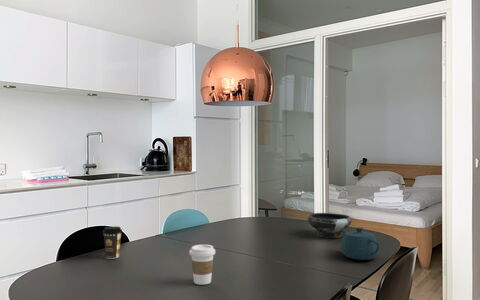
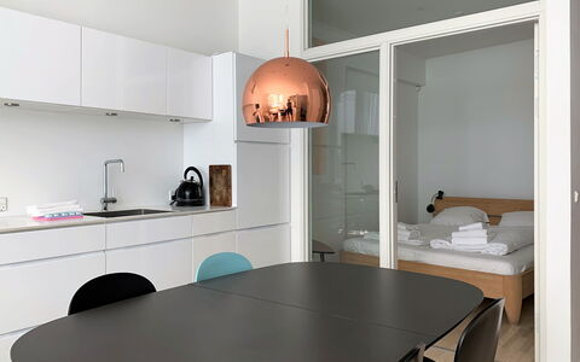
- bowl (329, 225)
- teapot (358, 242)
- coffee cup (112, 242)
- coffee cup (202, 264)
